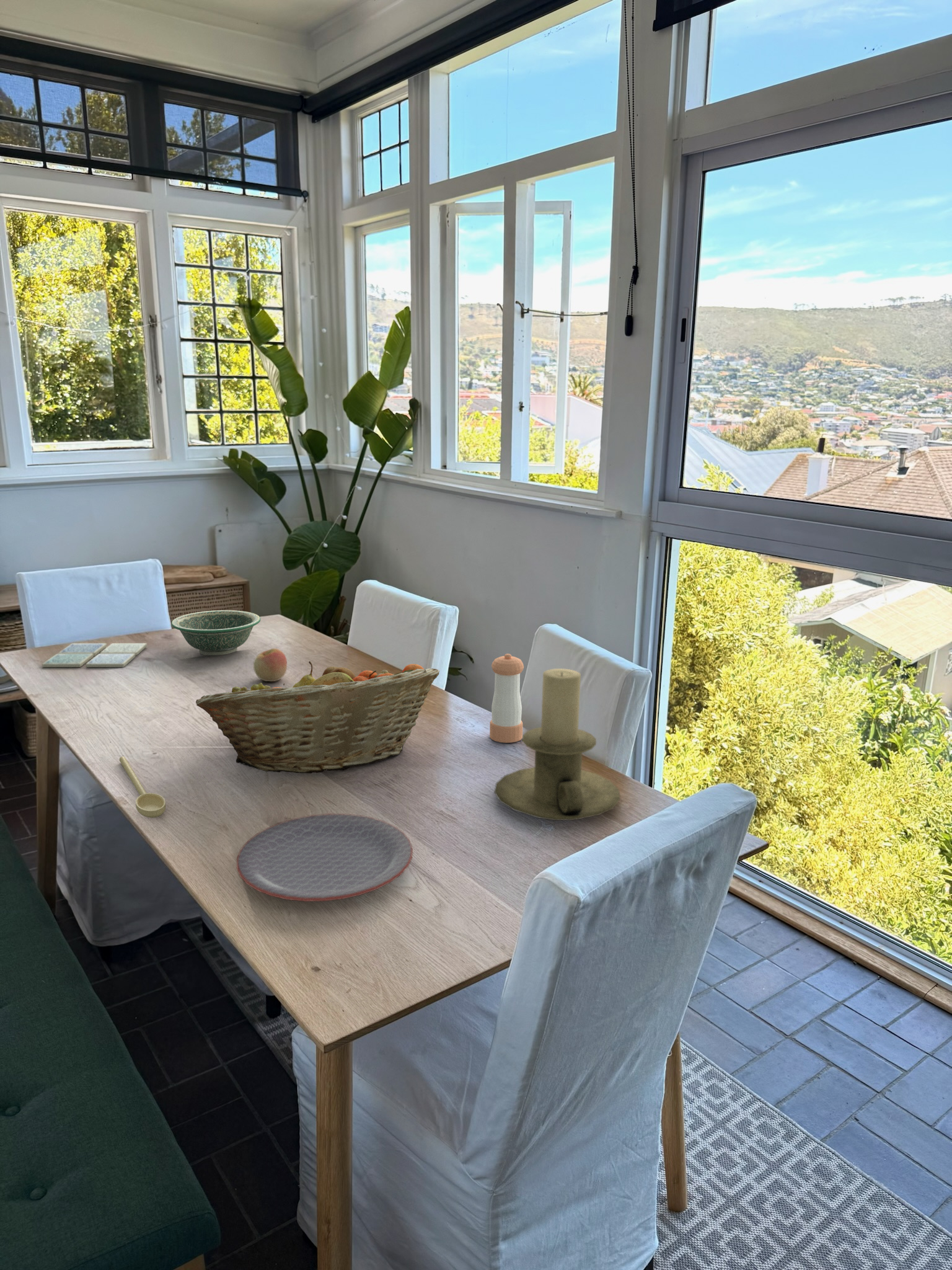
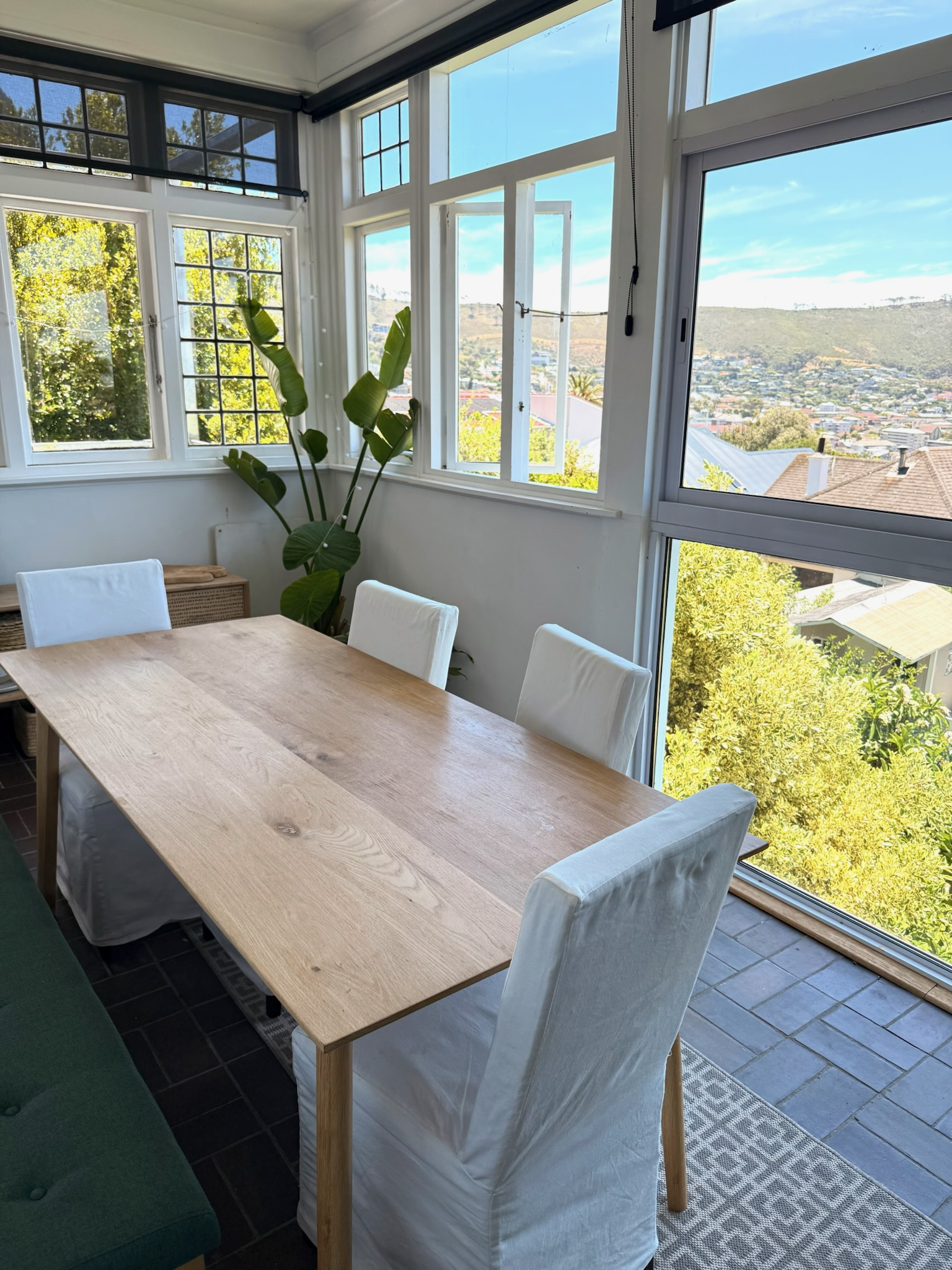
- fruit basket (322, 705)
- apple (270, 665)
- pepper shaker (506, 696)
- spoon (138, 784)
- plate (326, 858)
- bowl (217, 636)
- candle holder (559, 736)
- drink coaster (97, 655)
